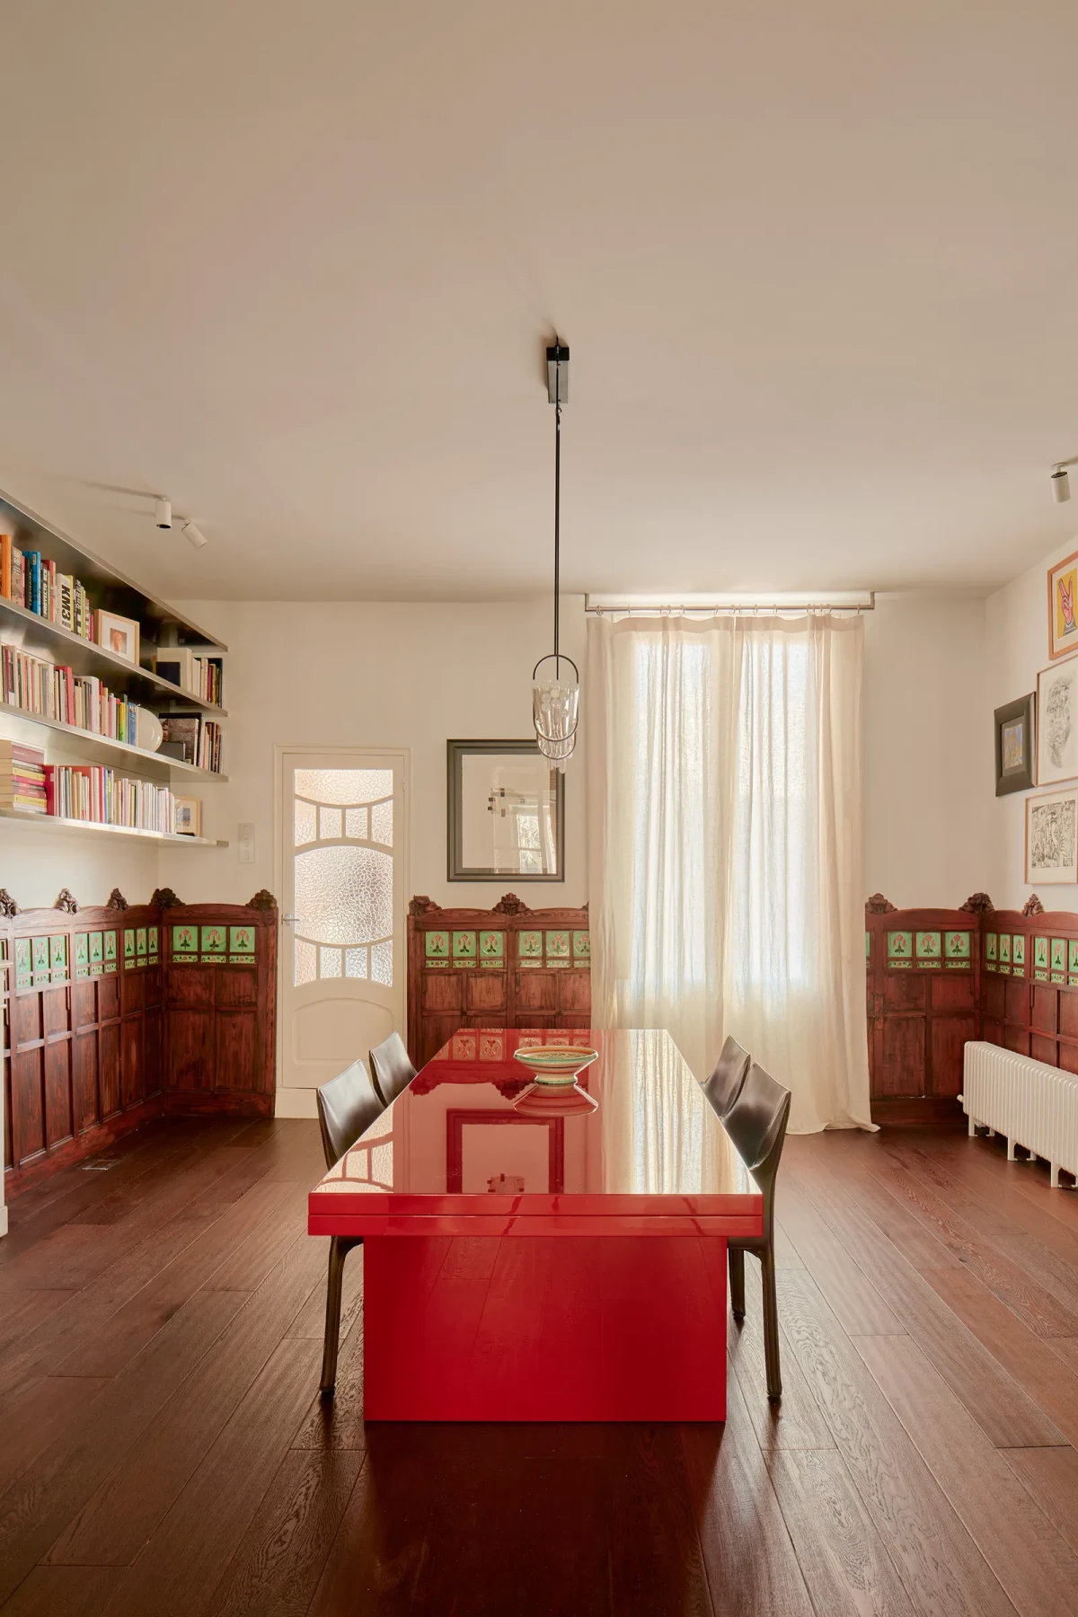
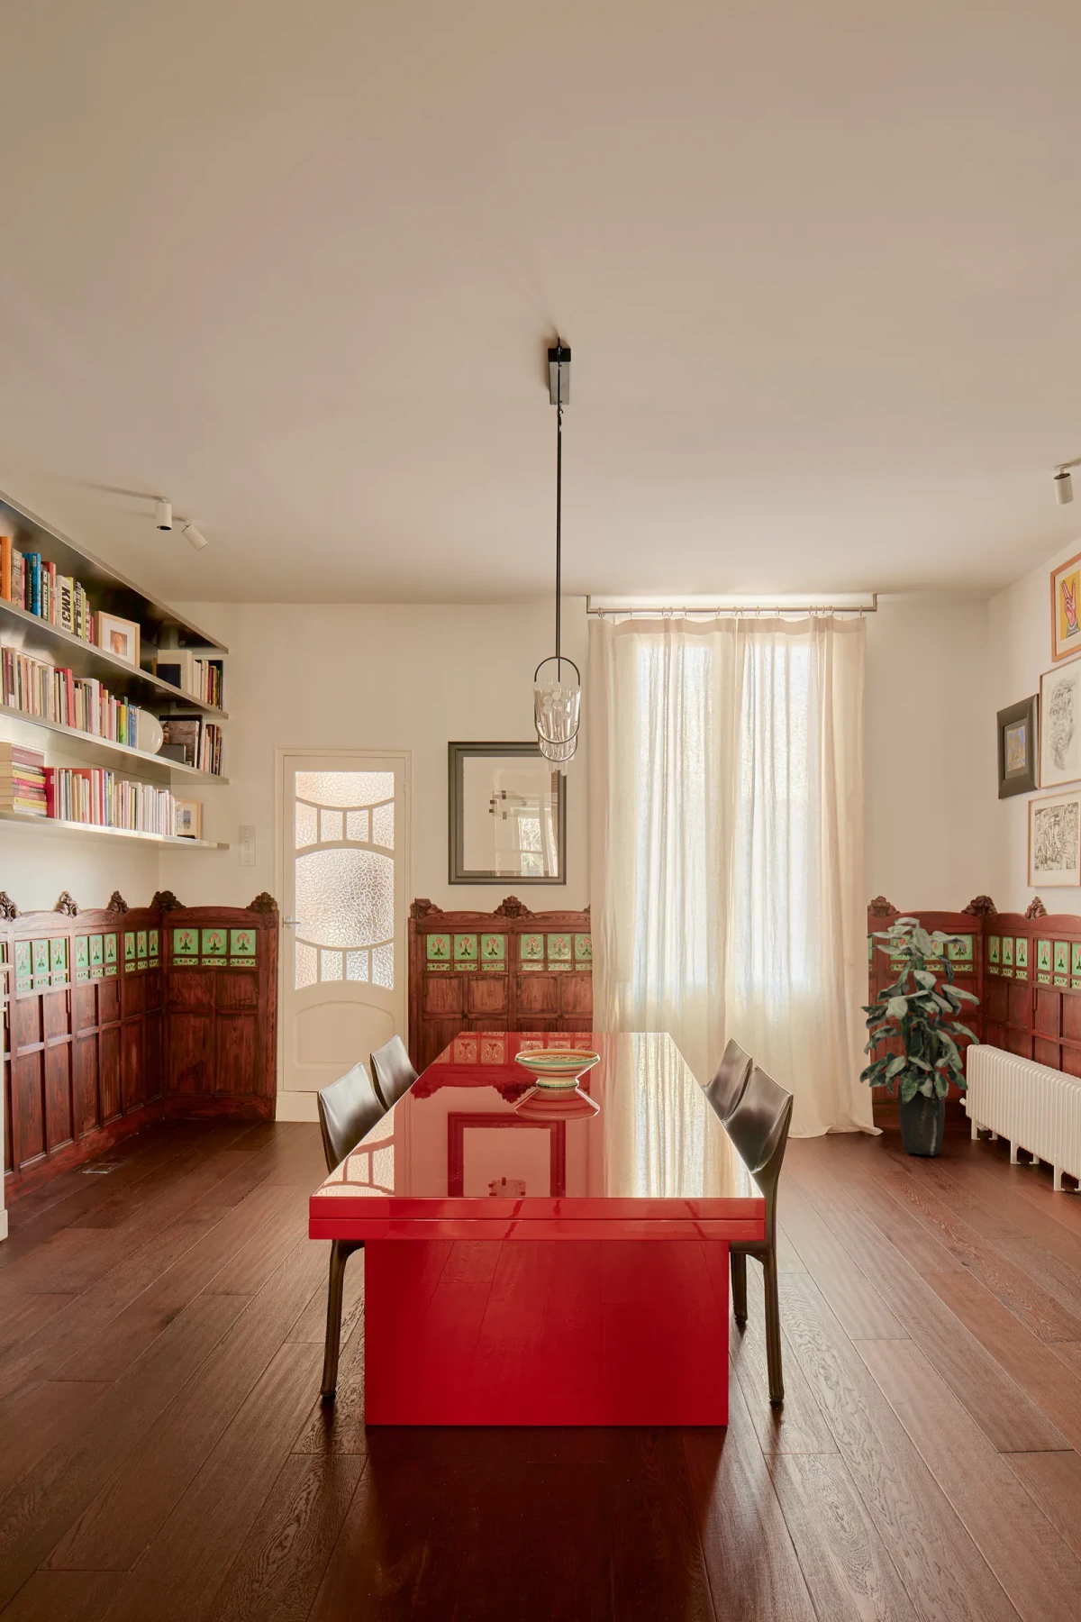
+ indoor plant (915, 1033)
